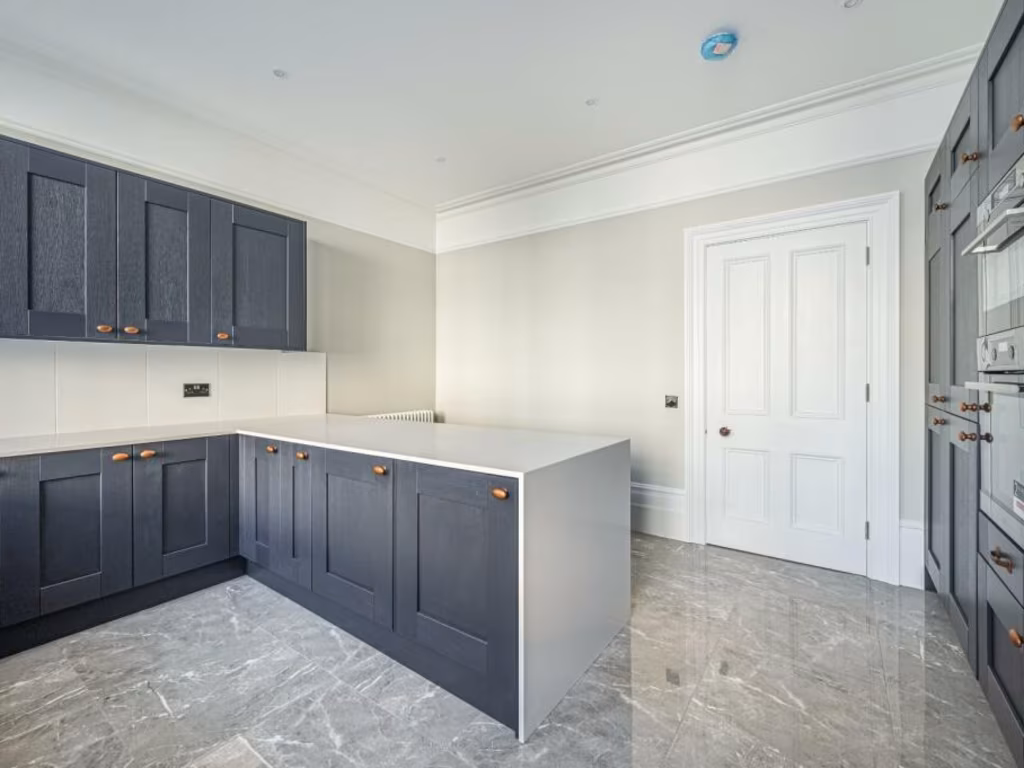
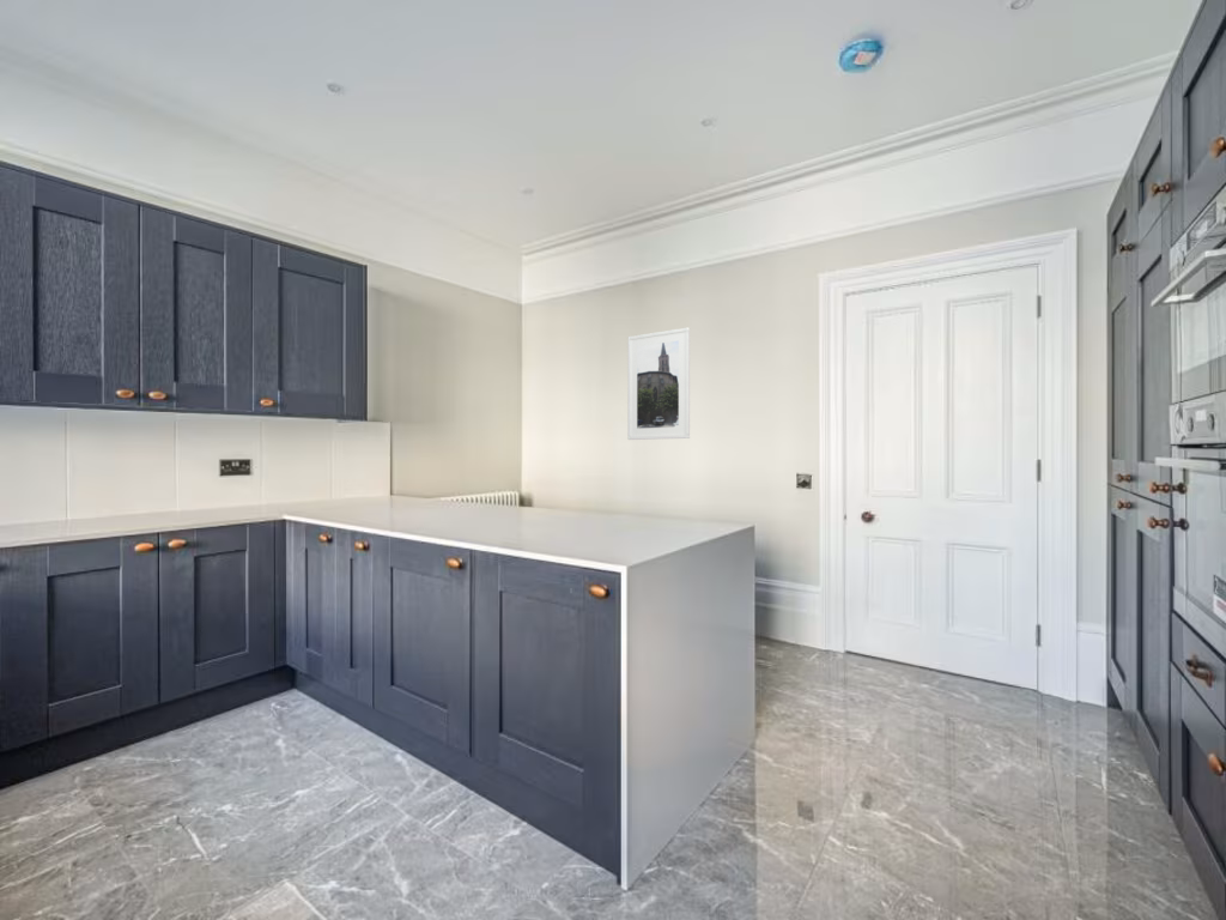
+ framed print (657, 386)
